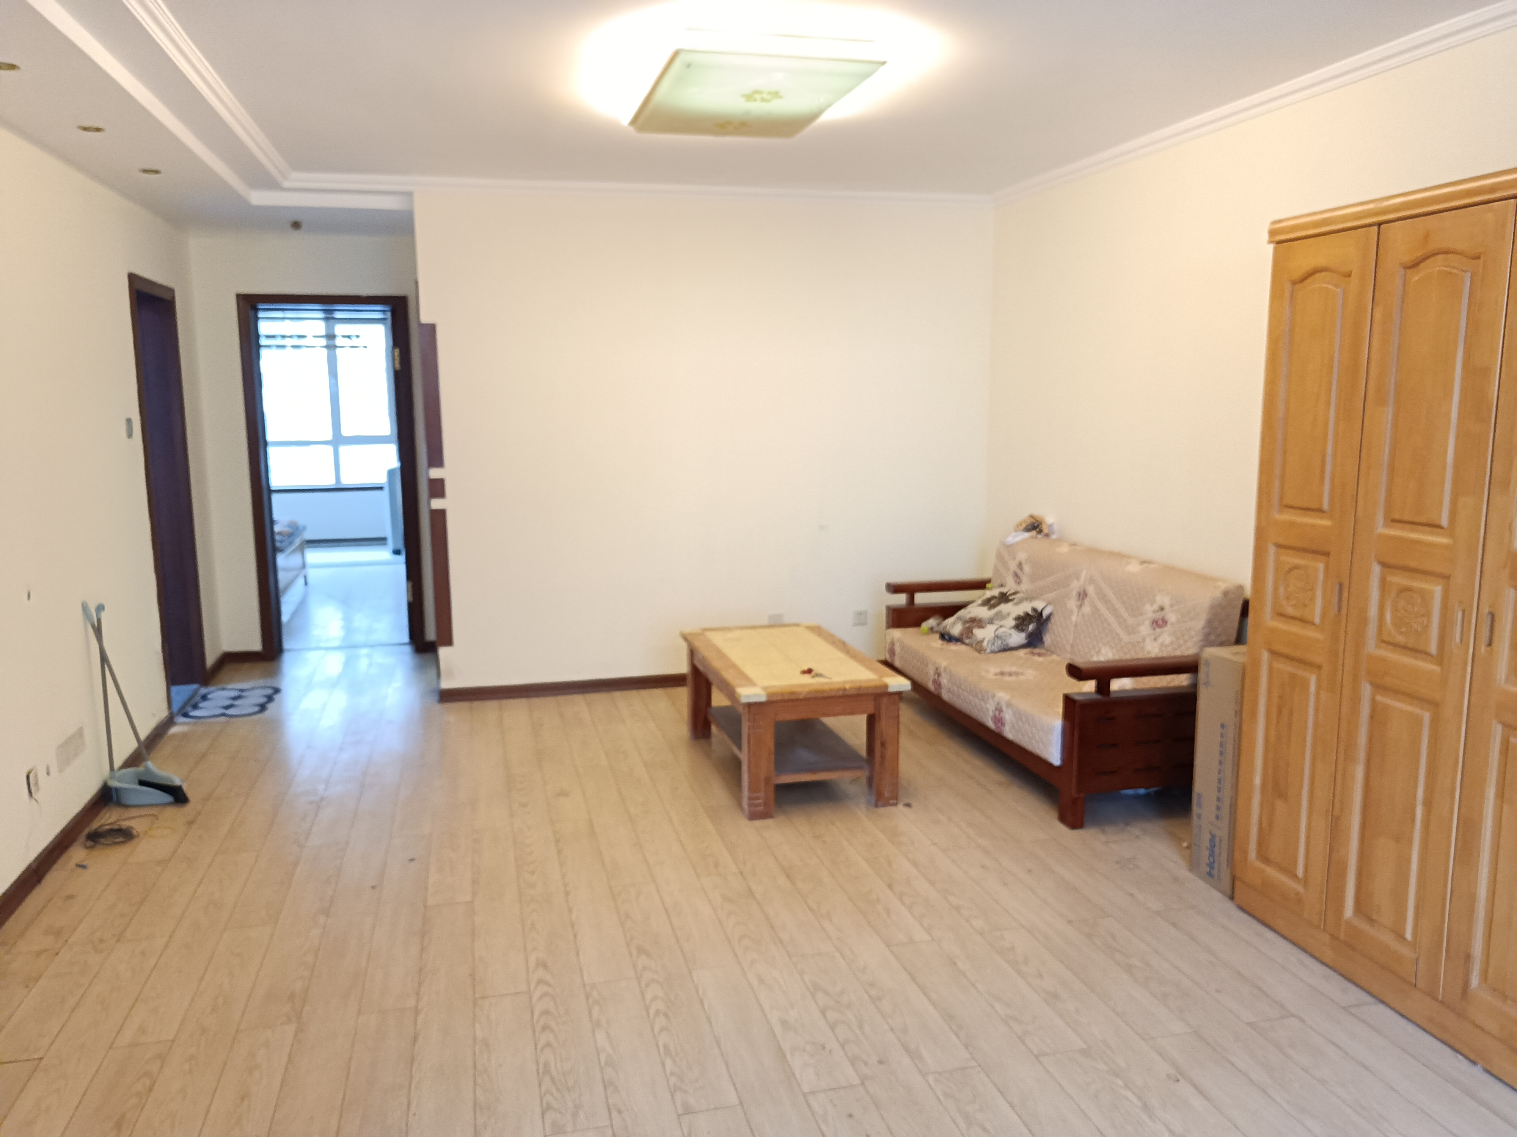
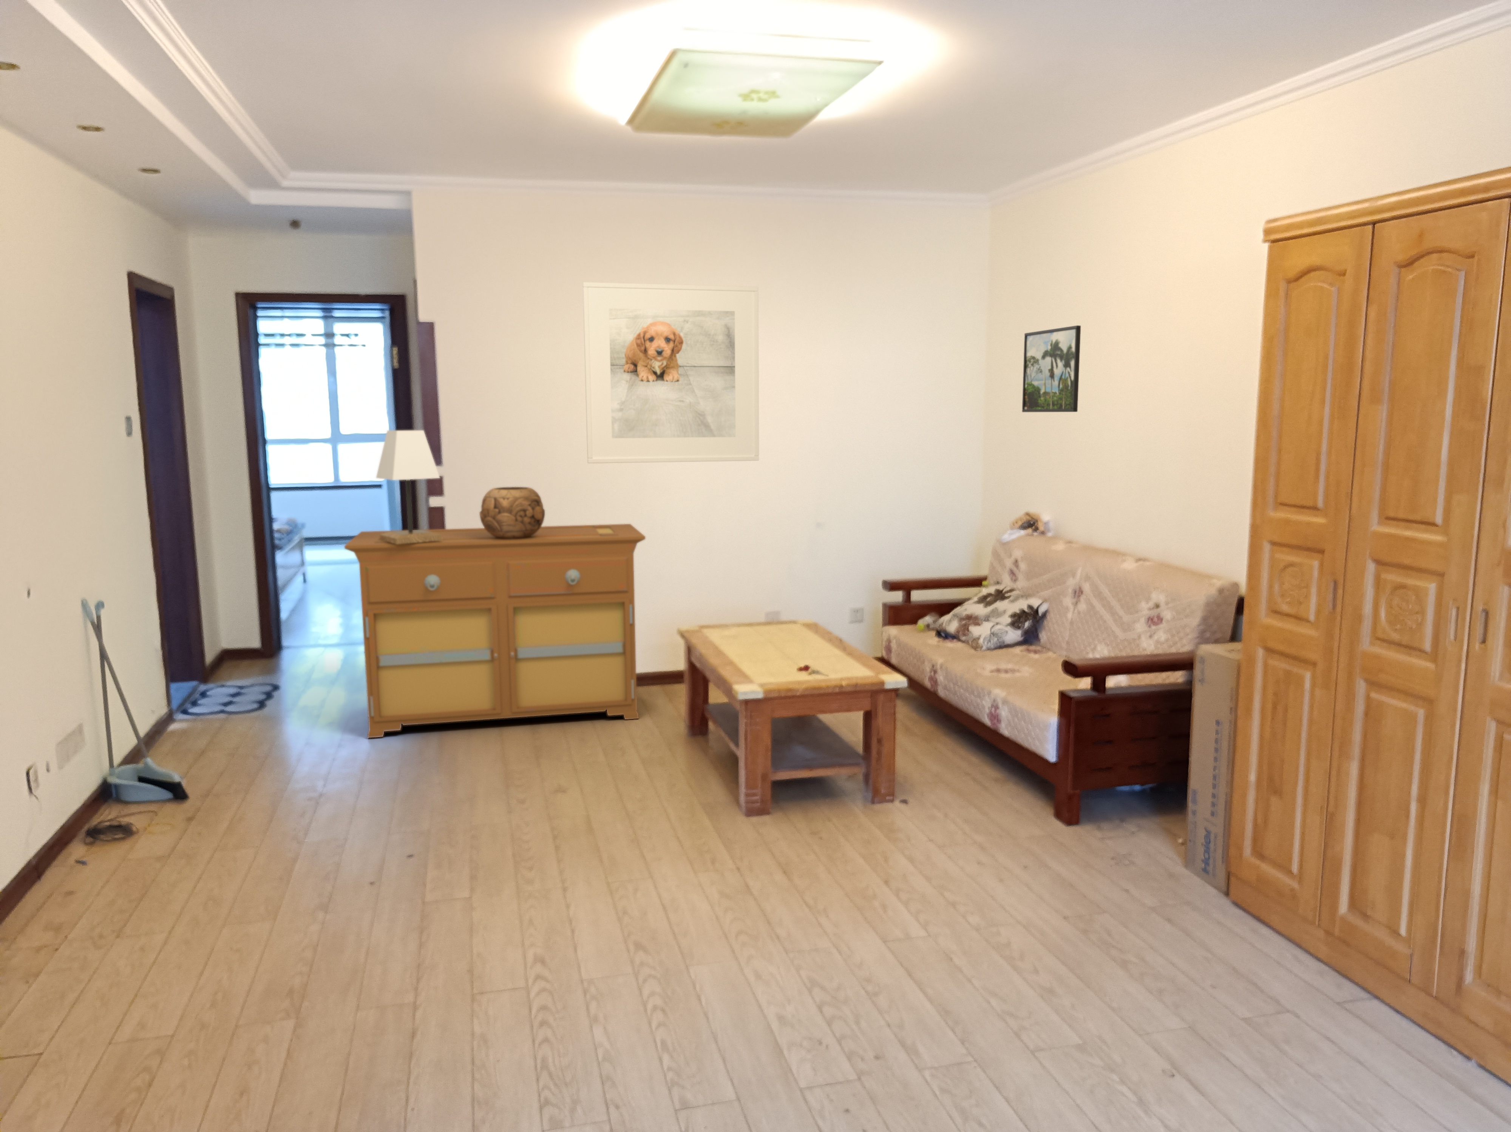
+ lamp (408, 485)
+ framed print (673, 373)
+ decorative bowl (513, 511)
+ sideboard (503, 624)
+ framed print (1049, 371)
